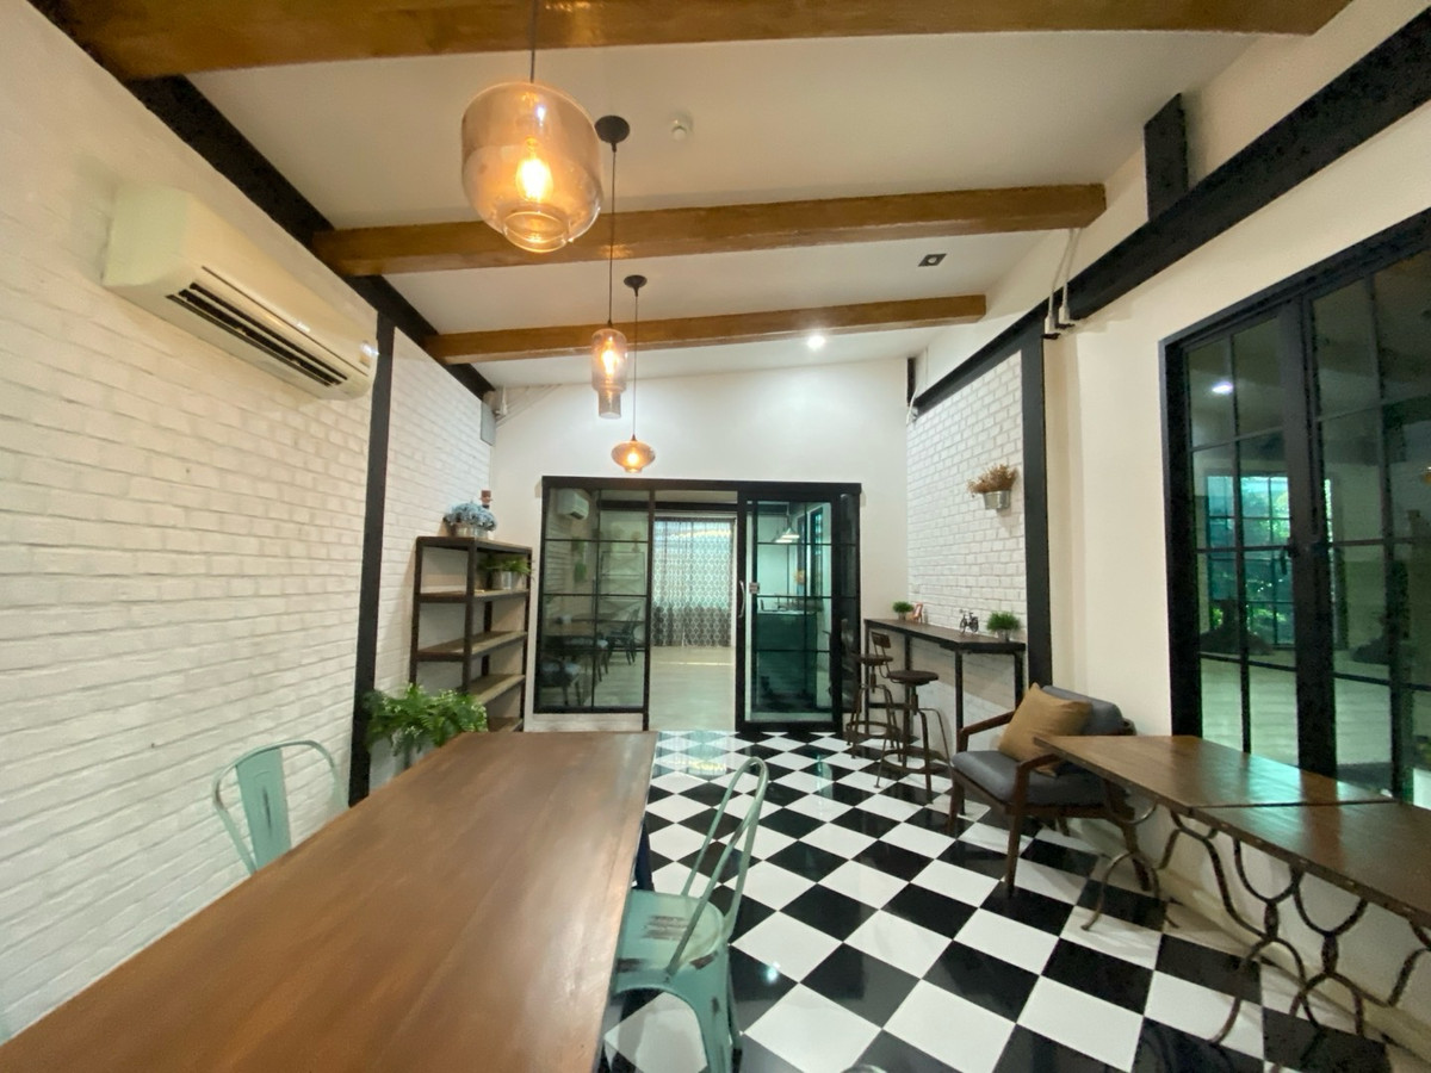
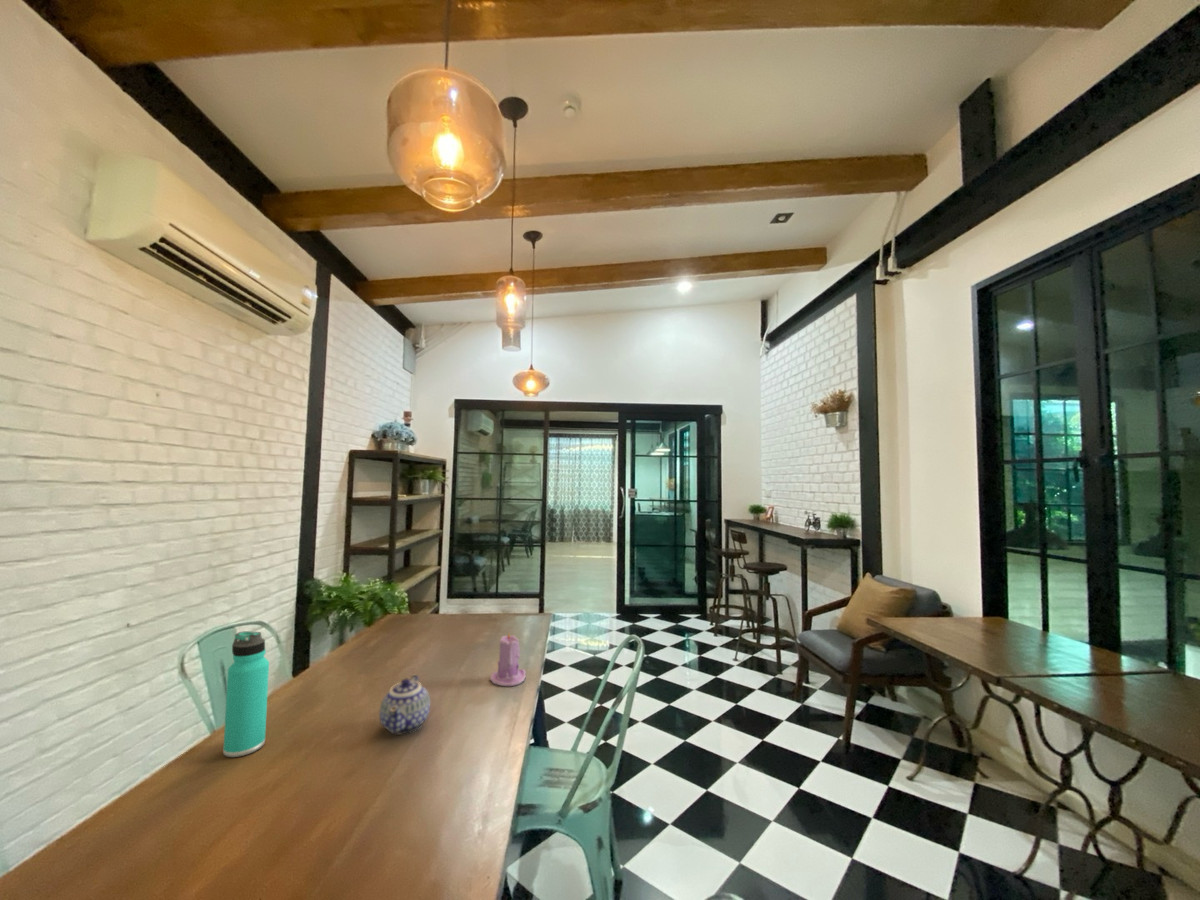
+ thermos bottle (247, 689)
+ teapot (405, 702)
+ candle (508, 654)
